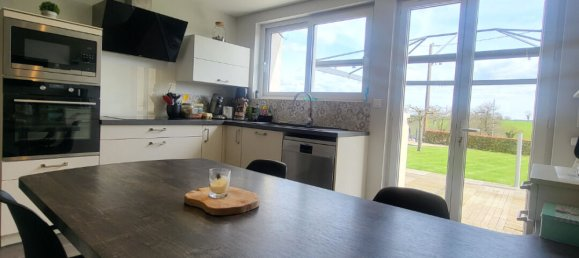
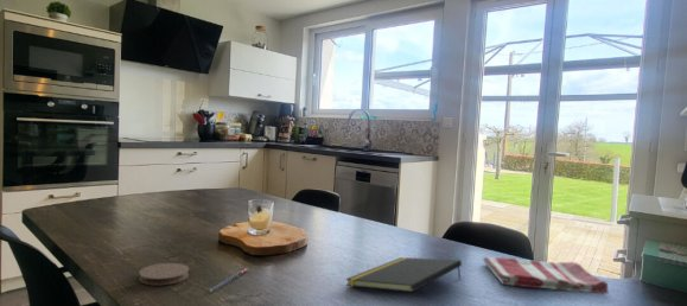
+ notepad (406, 272)
+ coaster (164, 273)
+ dish towel (540, 272)
+ pen (229, 279)
